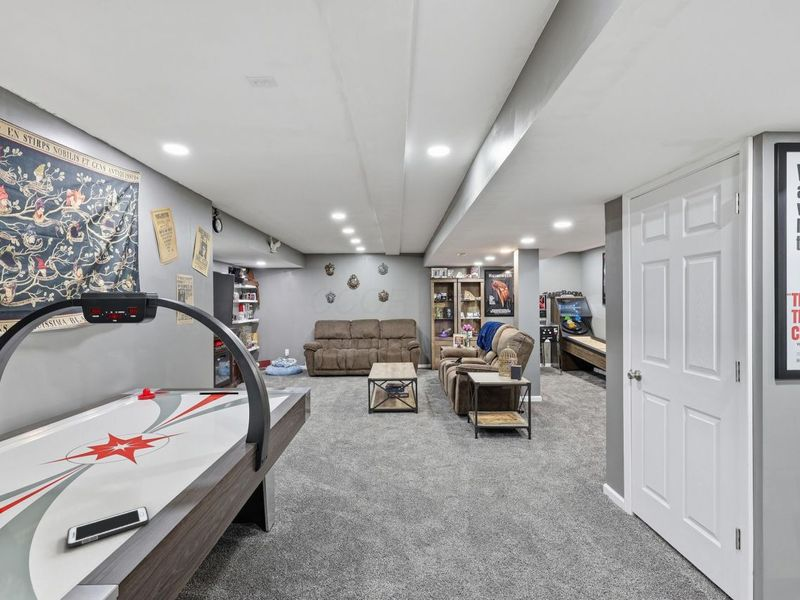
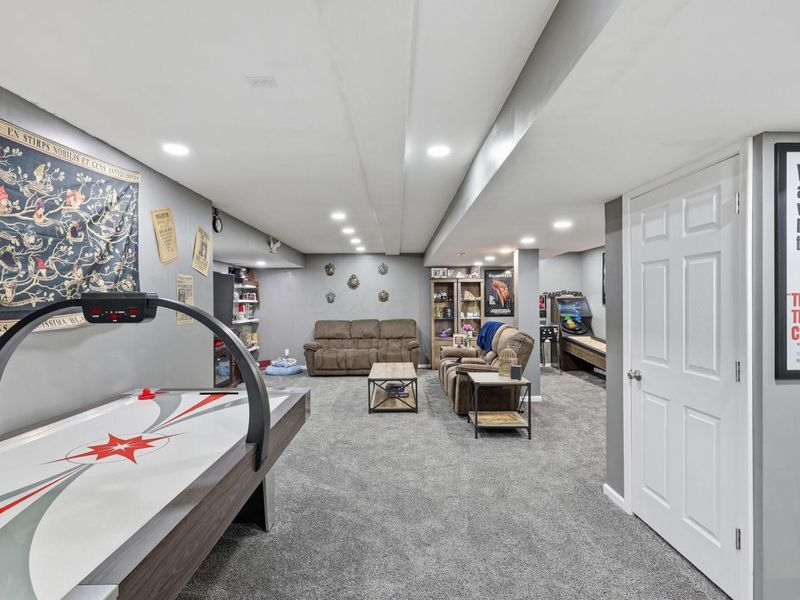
- cell phone (109, 525)
